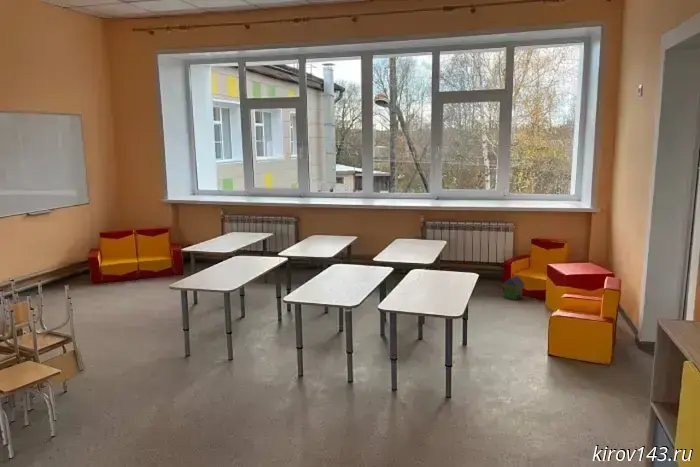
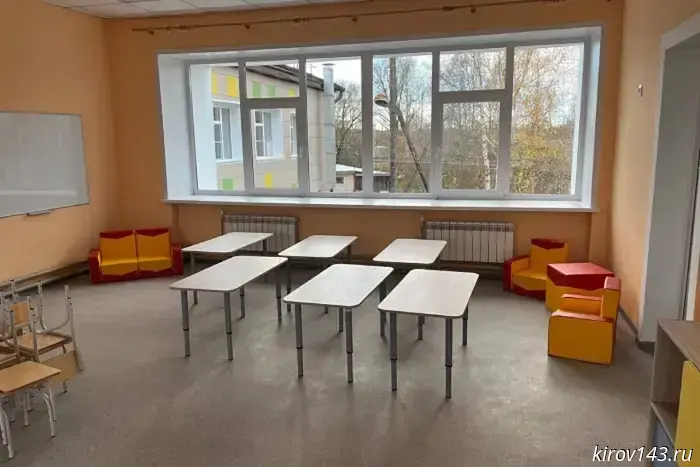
- toy house (513, 287)
